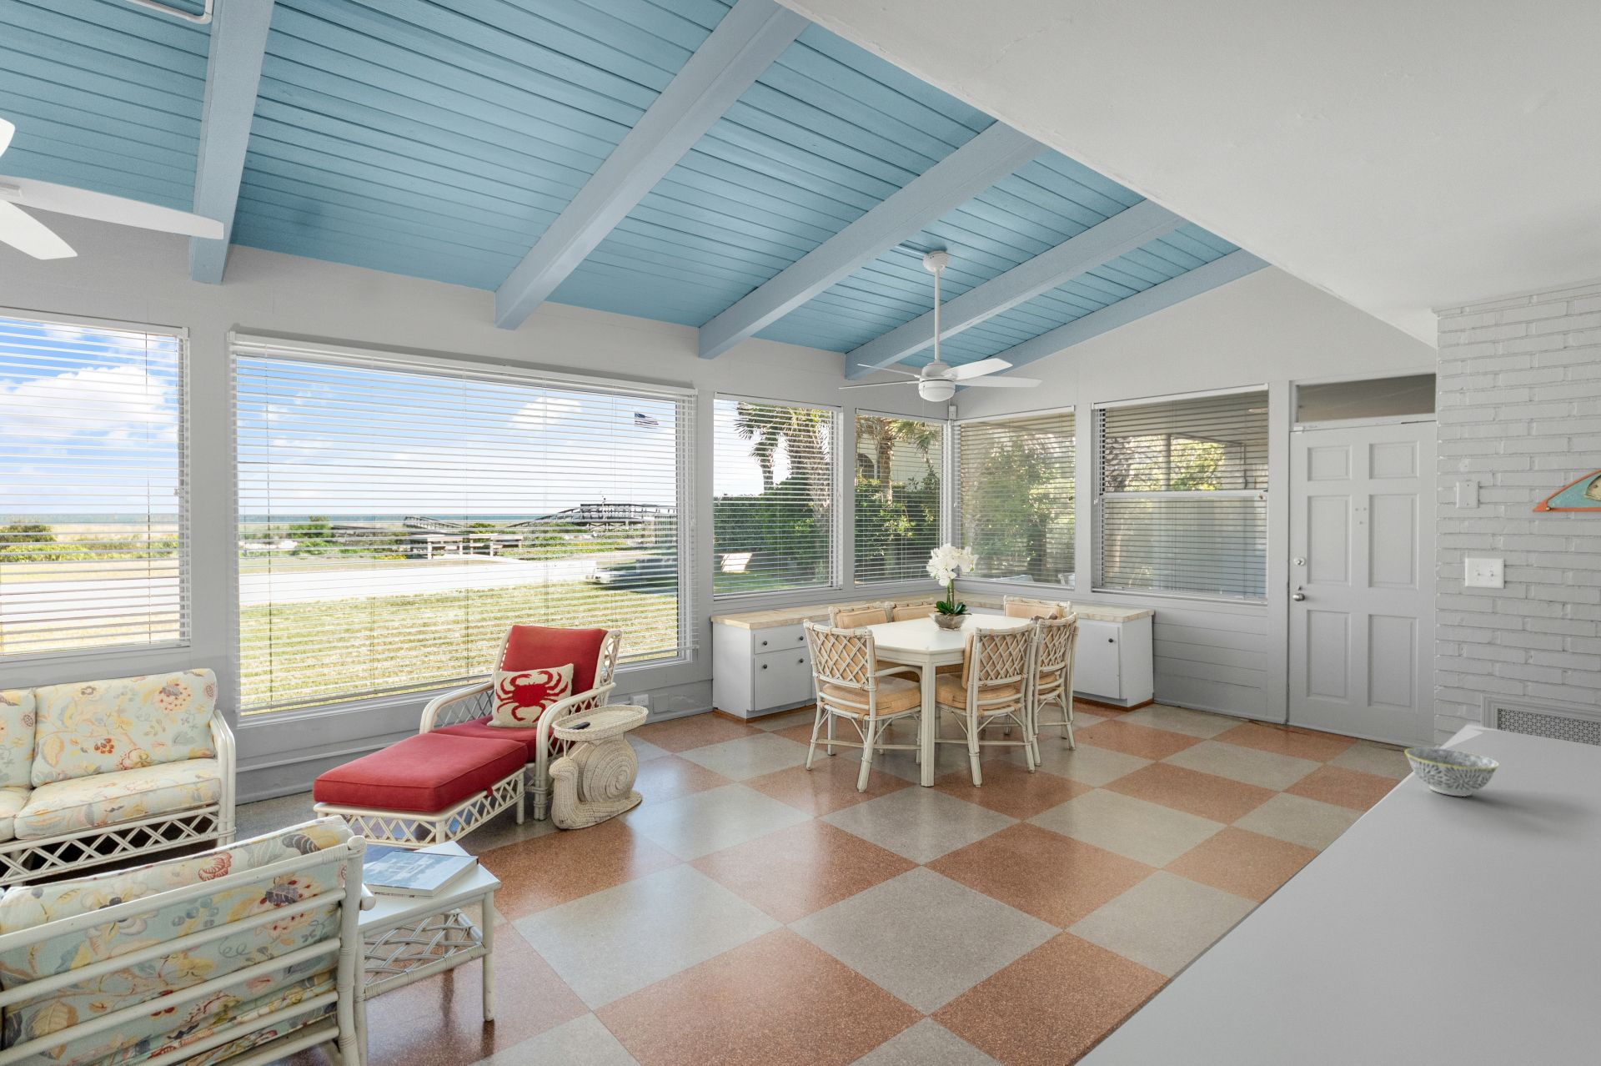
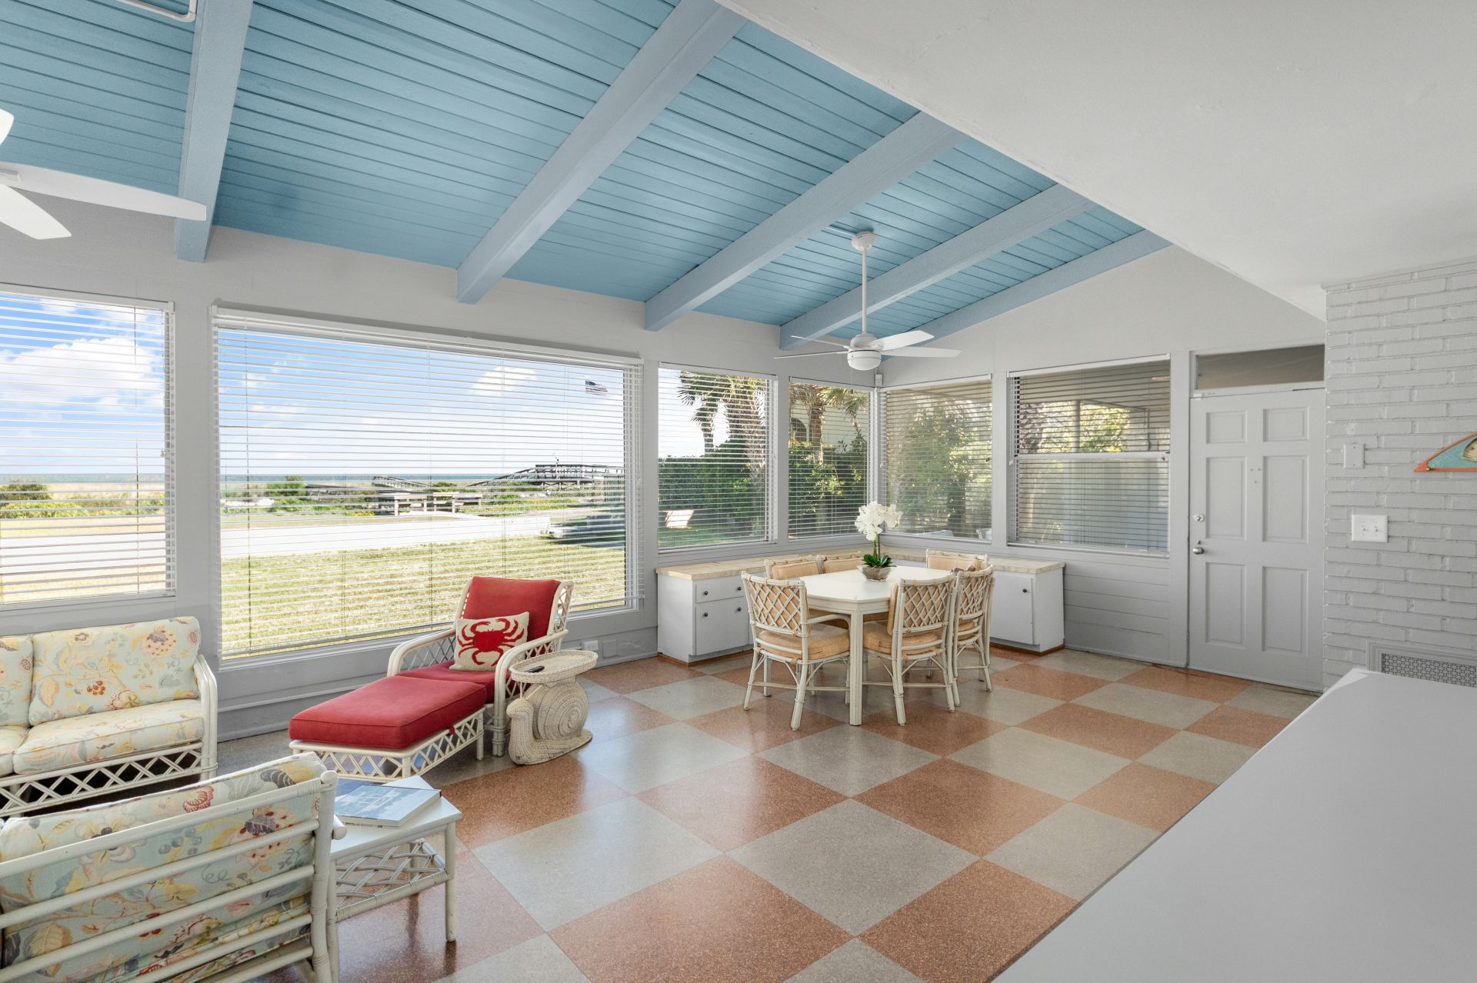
- bowl (1450, 773)
